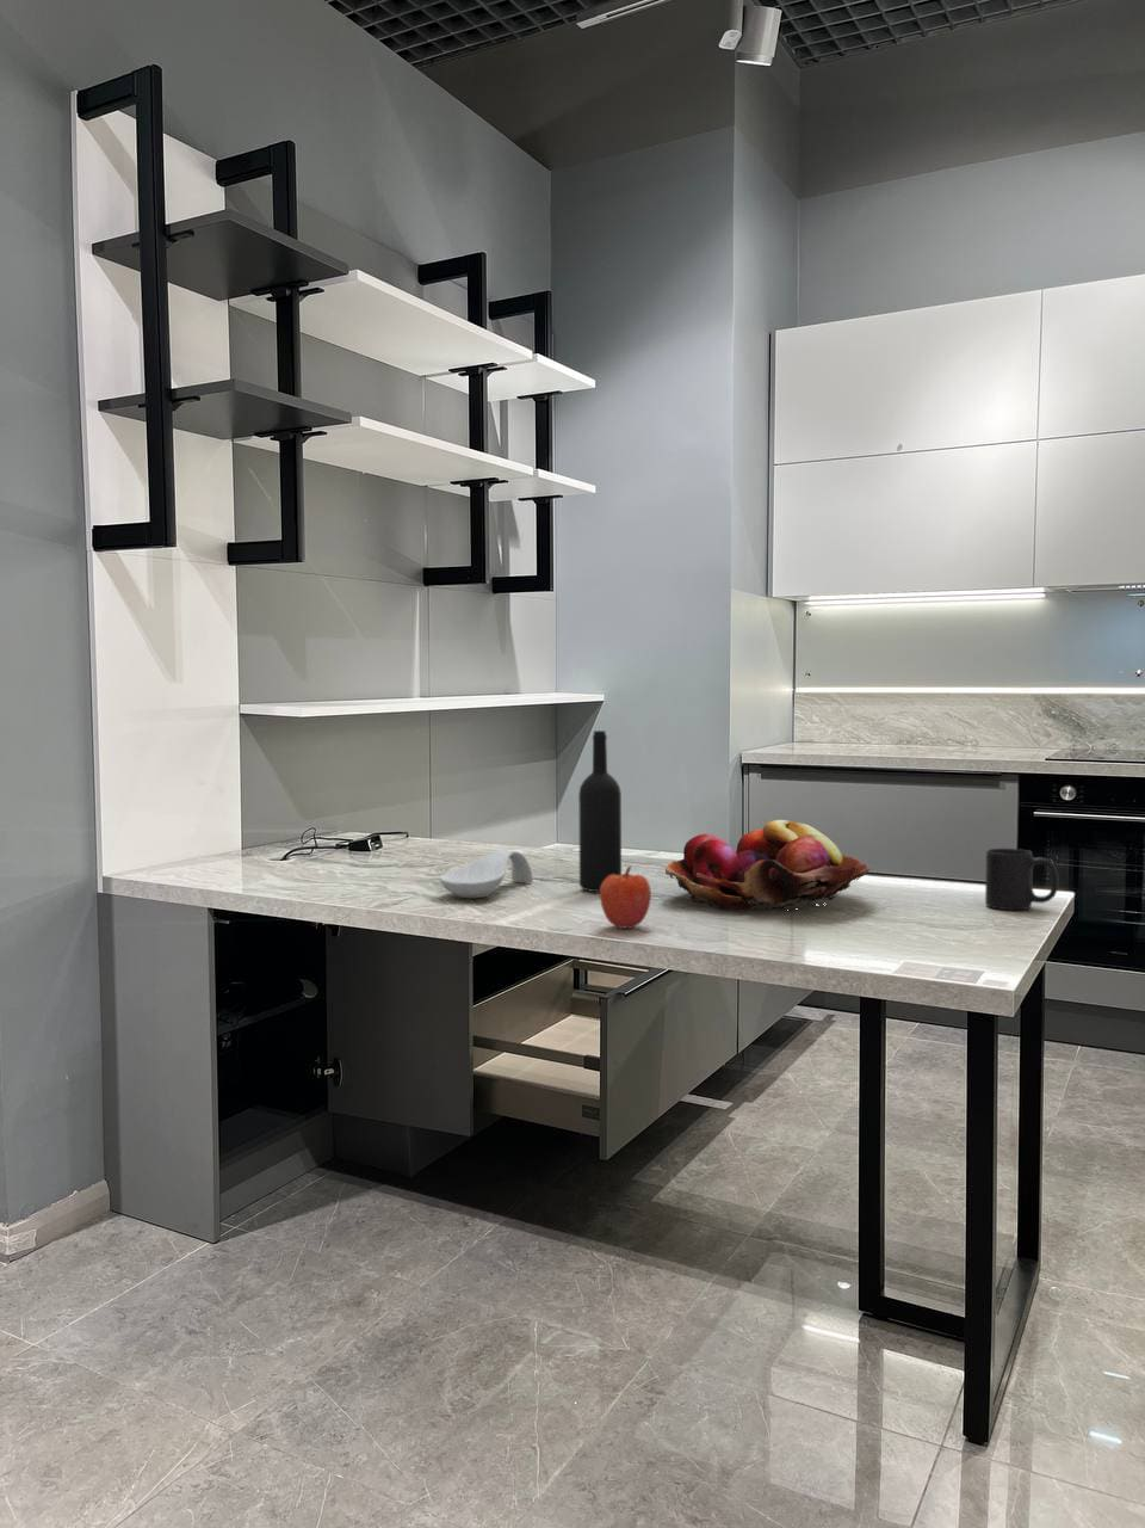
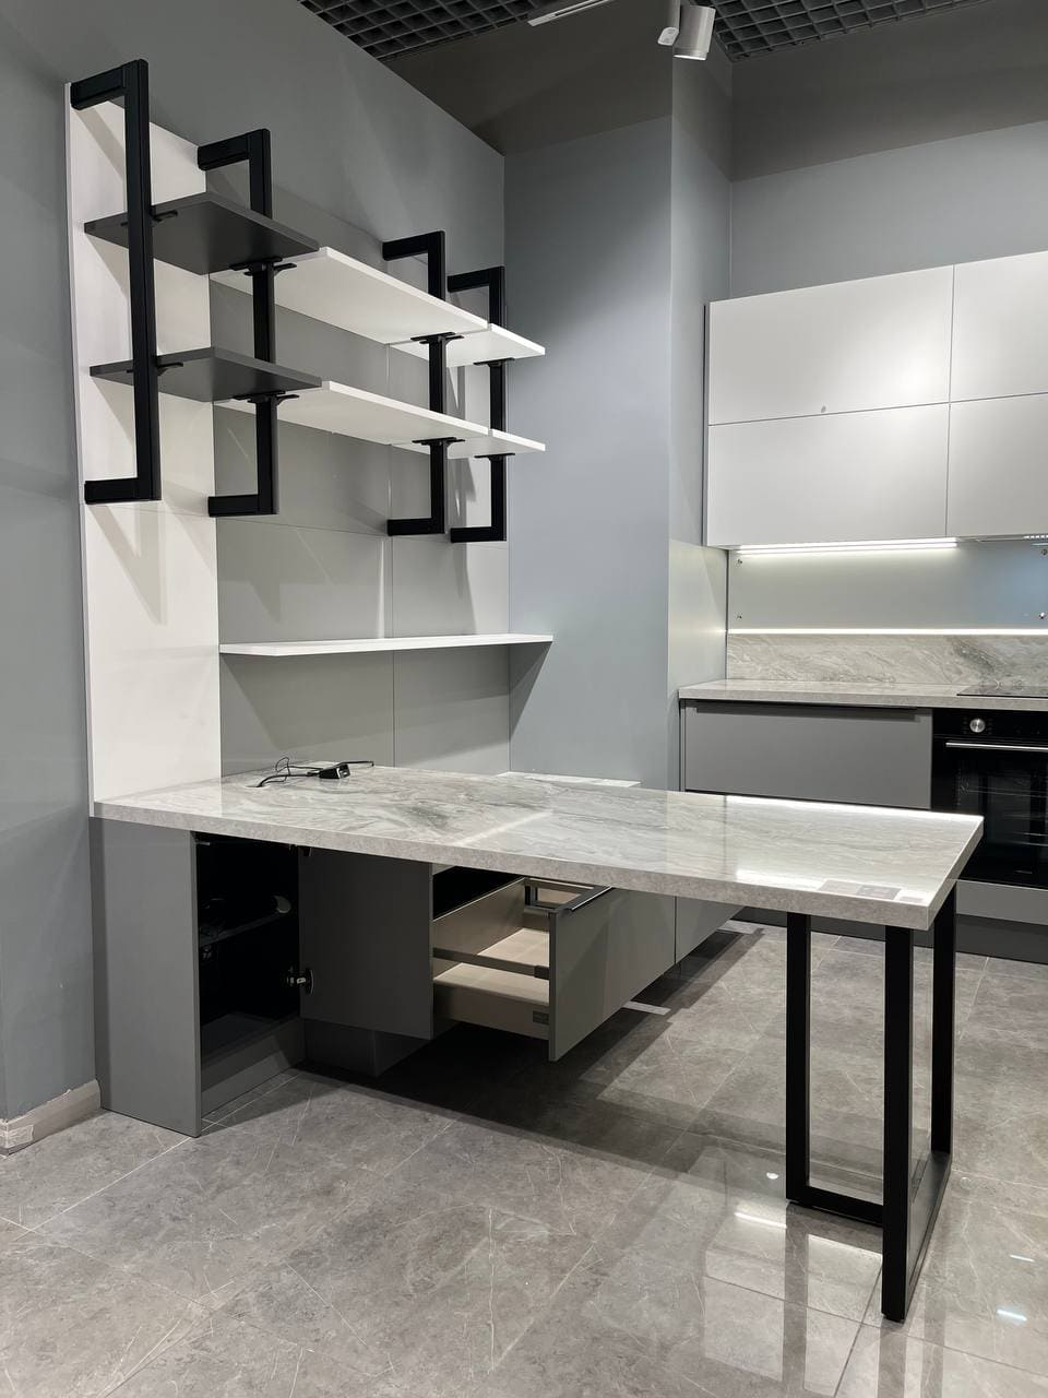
- wine bottle (600, 810)
- spoon rest (490, 871)
- fruit basket (769, 861)
- mug (1021, 878)
- apple (625, 895)
